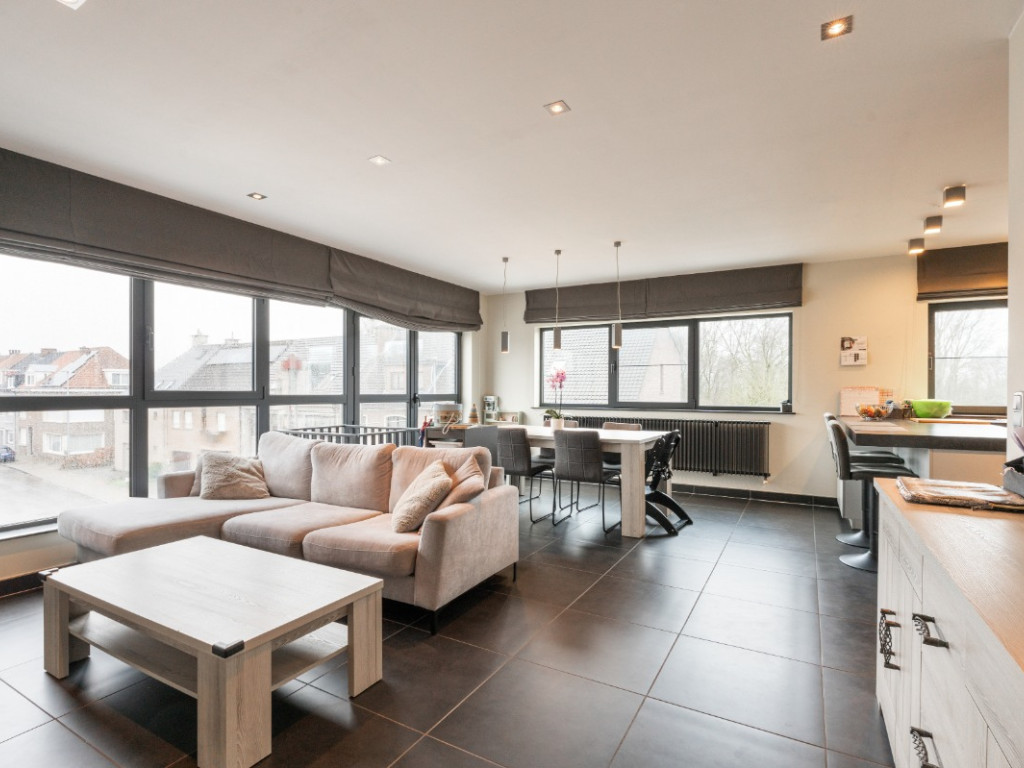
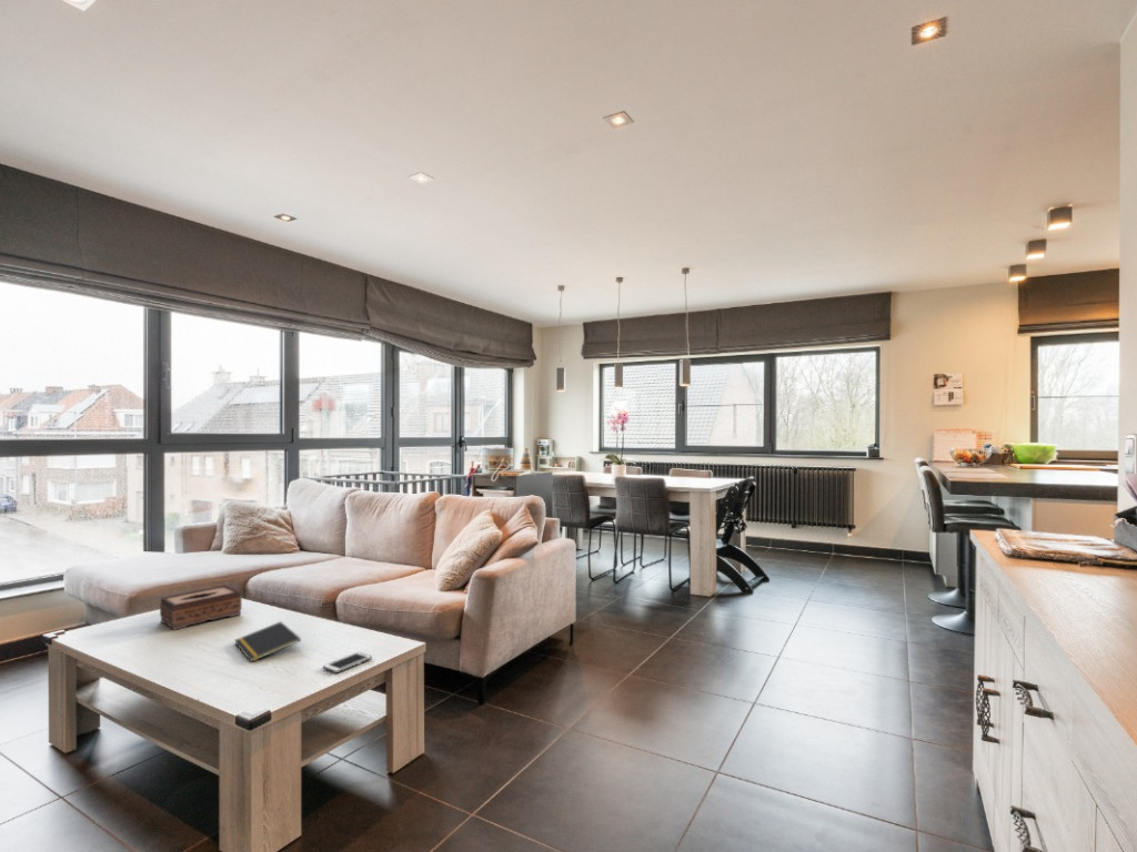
+ notepad (266, 640)
+ cell phone (348, 662)
+ tissue box (201, 606)
